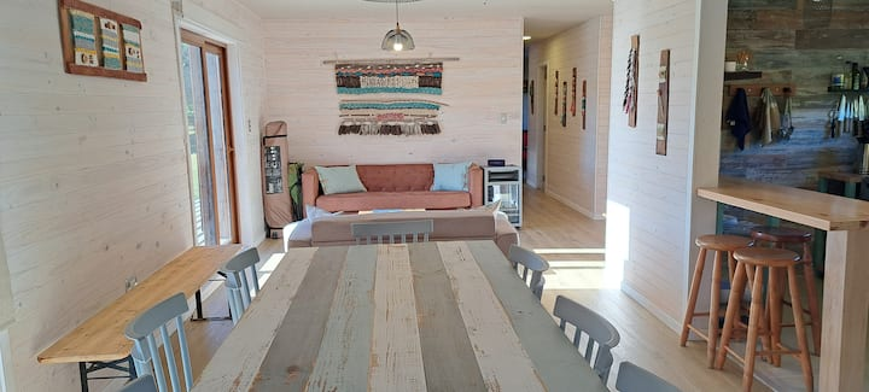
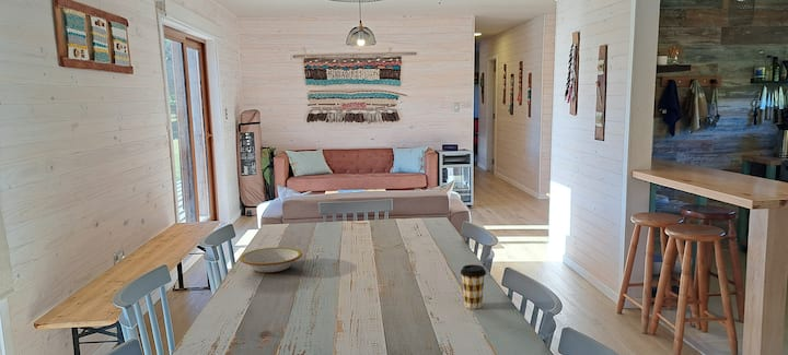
+ coffee cup (473, 286)
+ bowl (271, 261)
